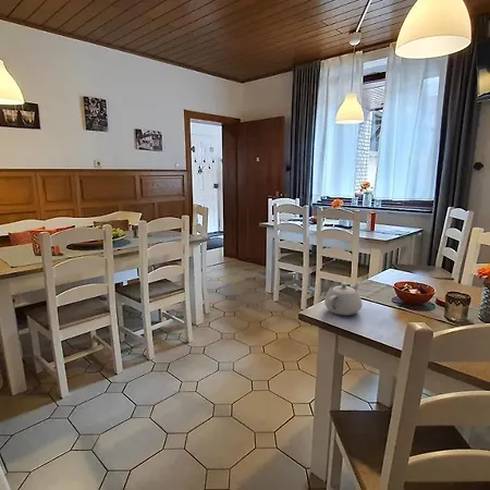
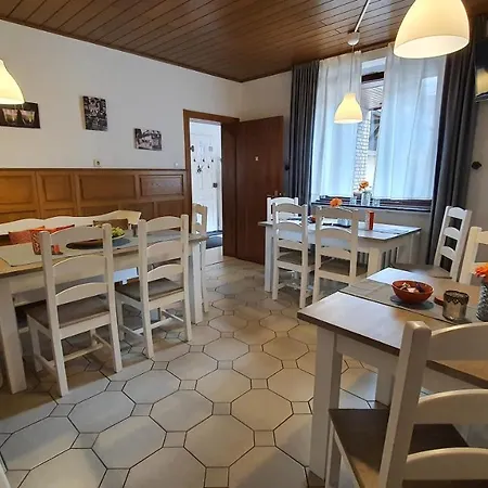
- teapot (344, 296)
